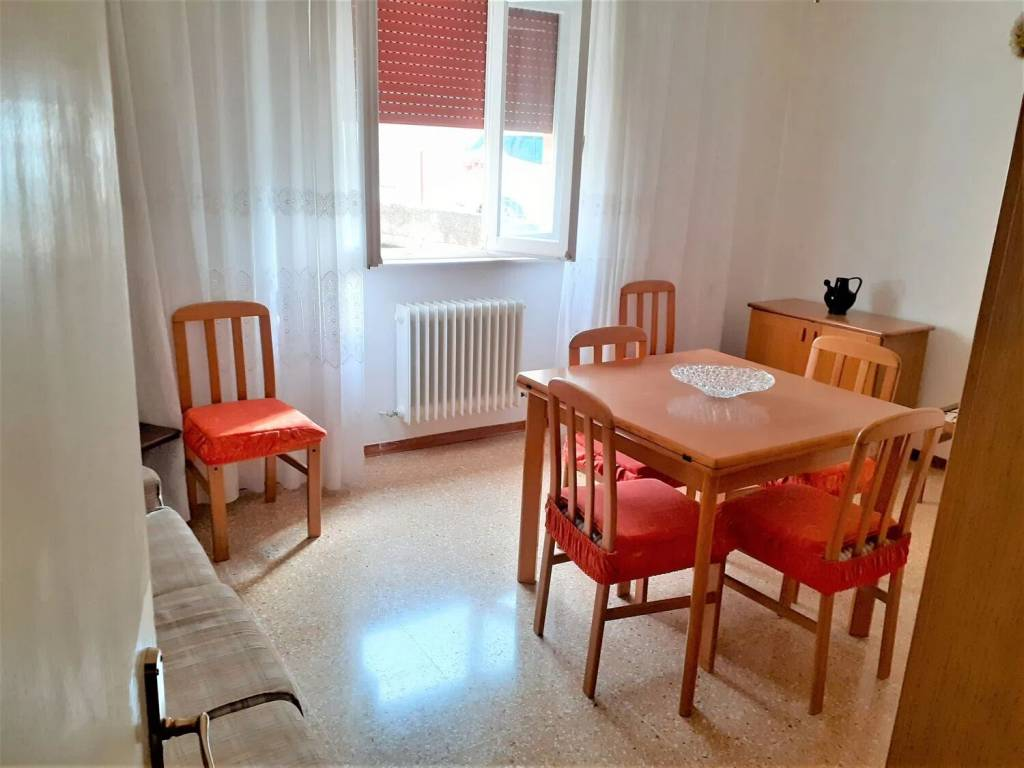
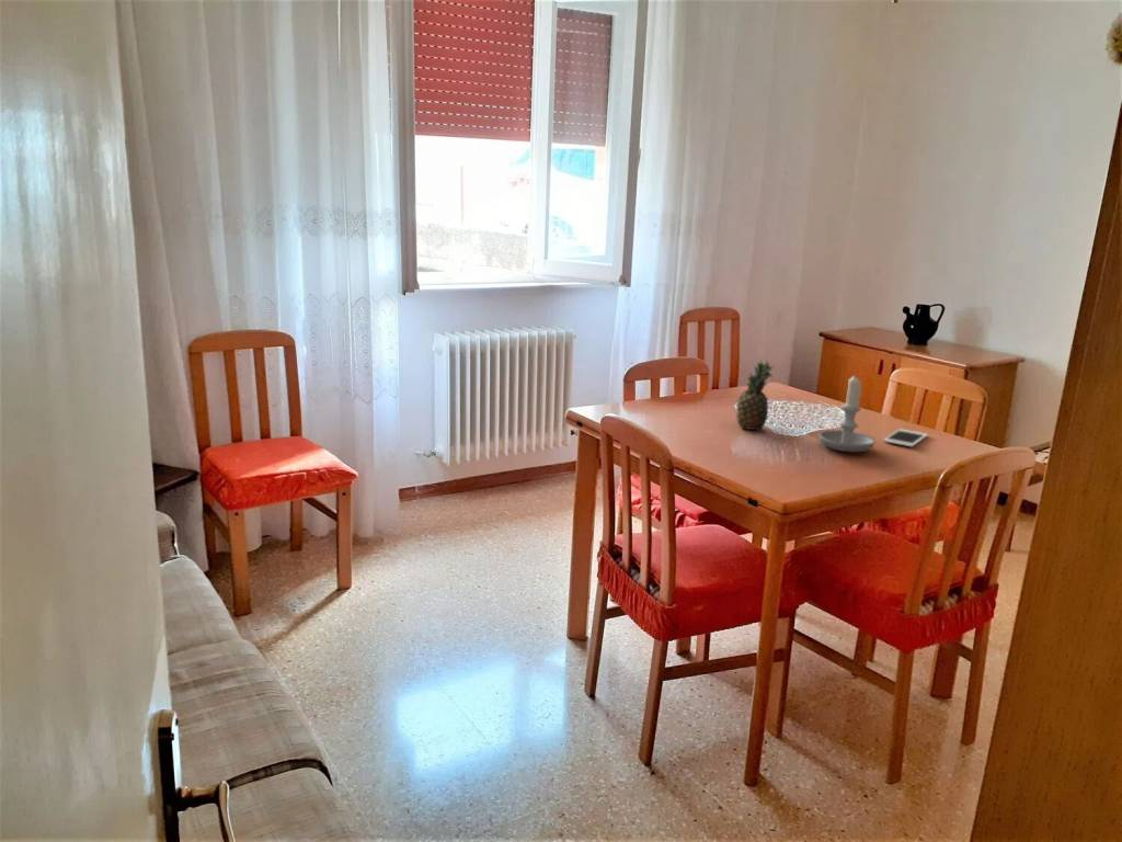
+ candle (850, 411)
+ fruit (755, 392)
+ cell phone (905, 437)
